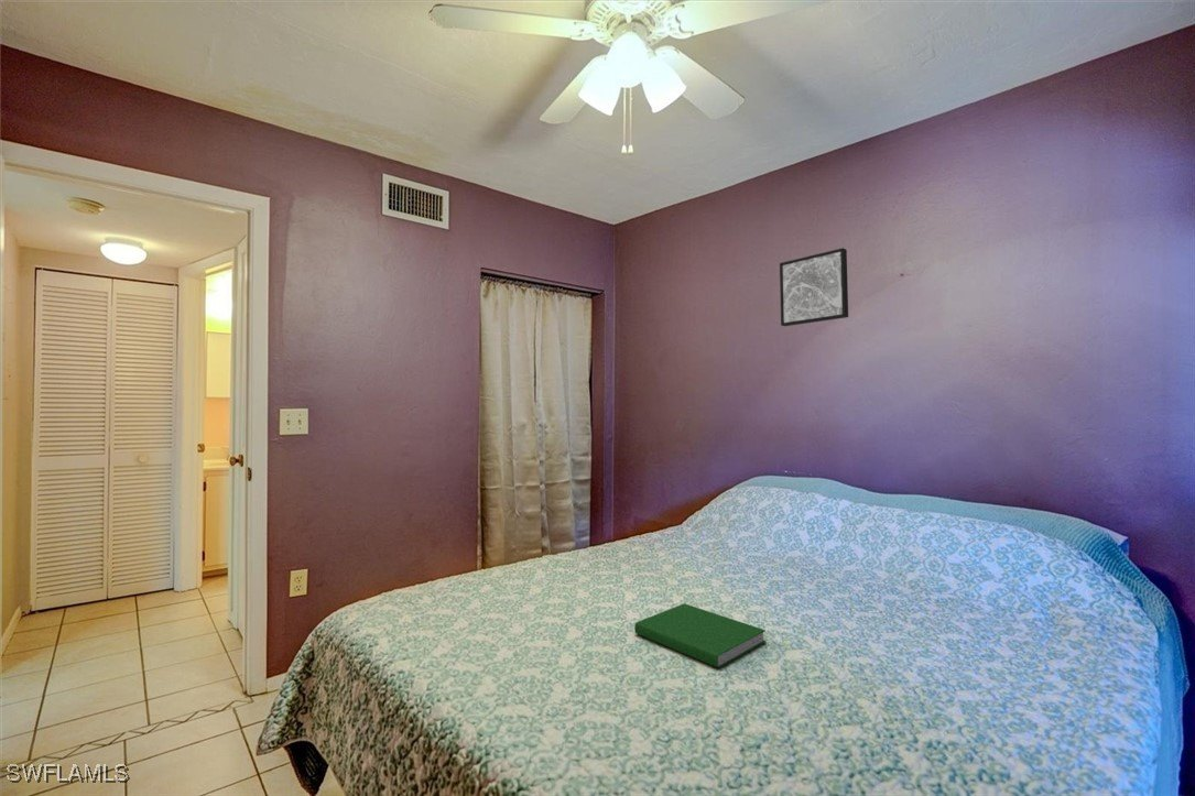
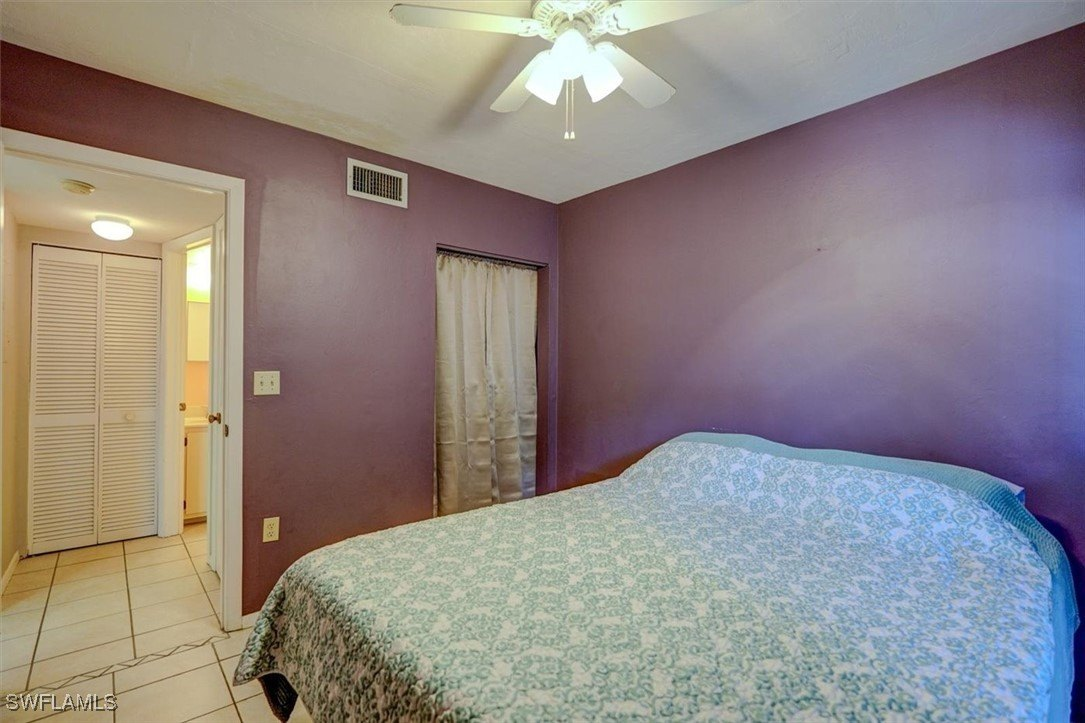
- hardcover book (698, 632)
- wall art (812, 288)
